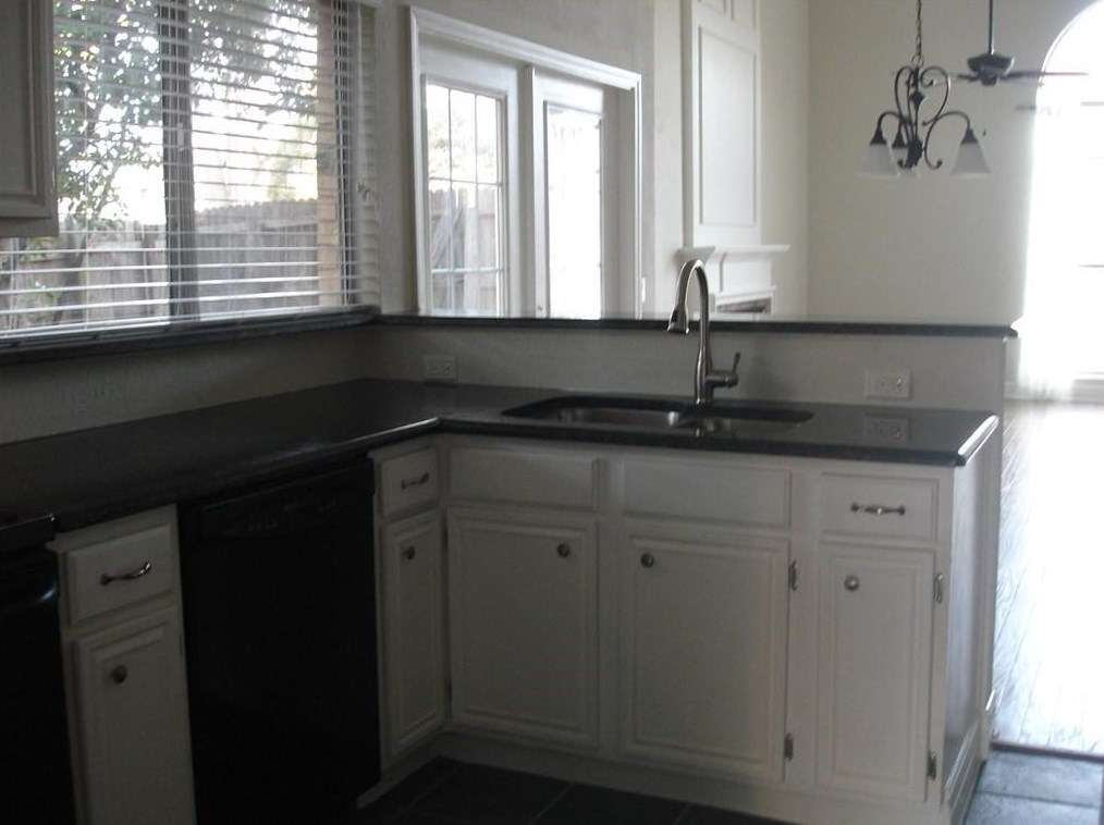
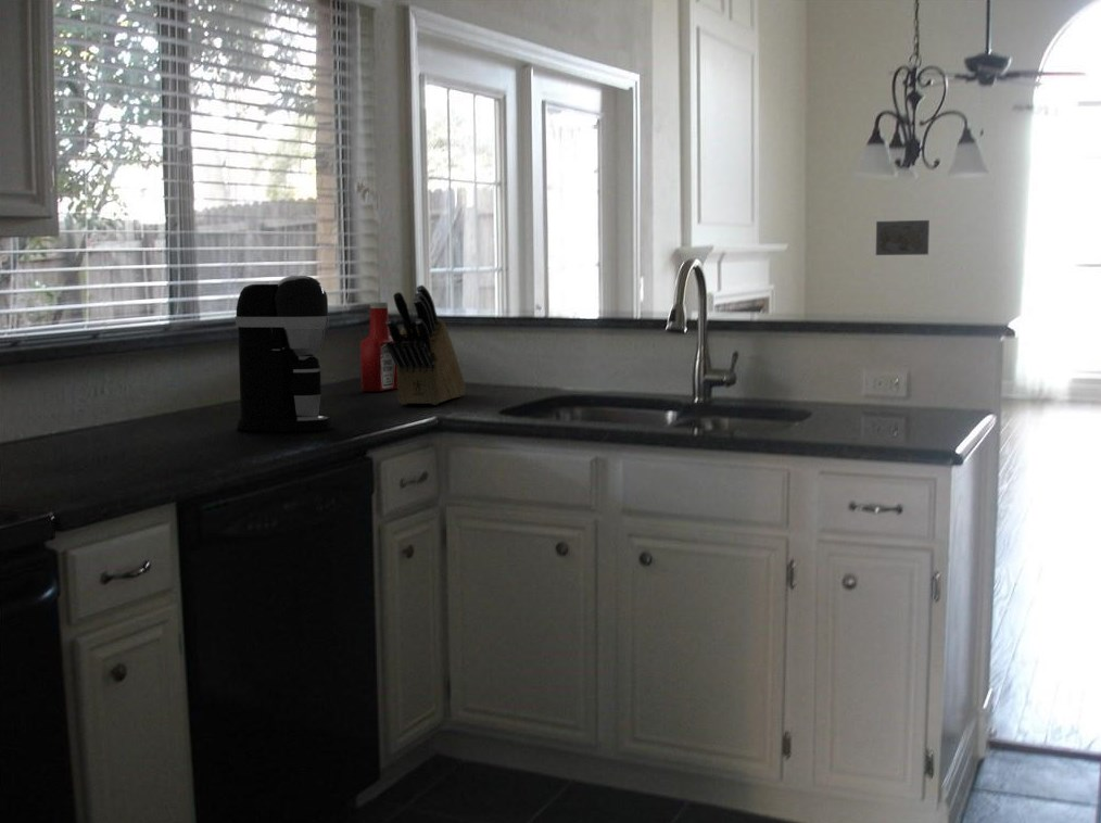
+ soap bottle (379, 345)
+ knife block (426, 343)
+ coffee maker (282, 352)
+ wall art (902, 238)
